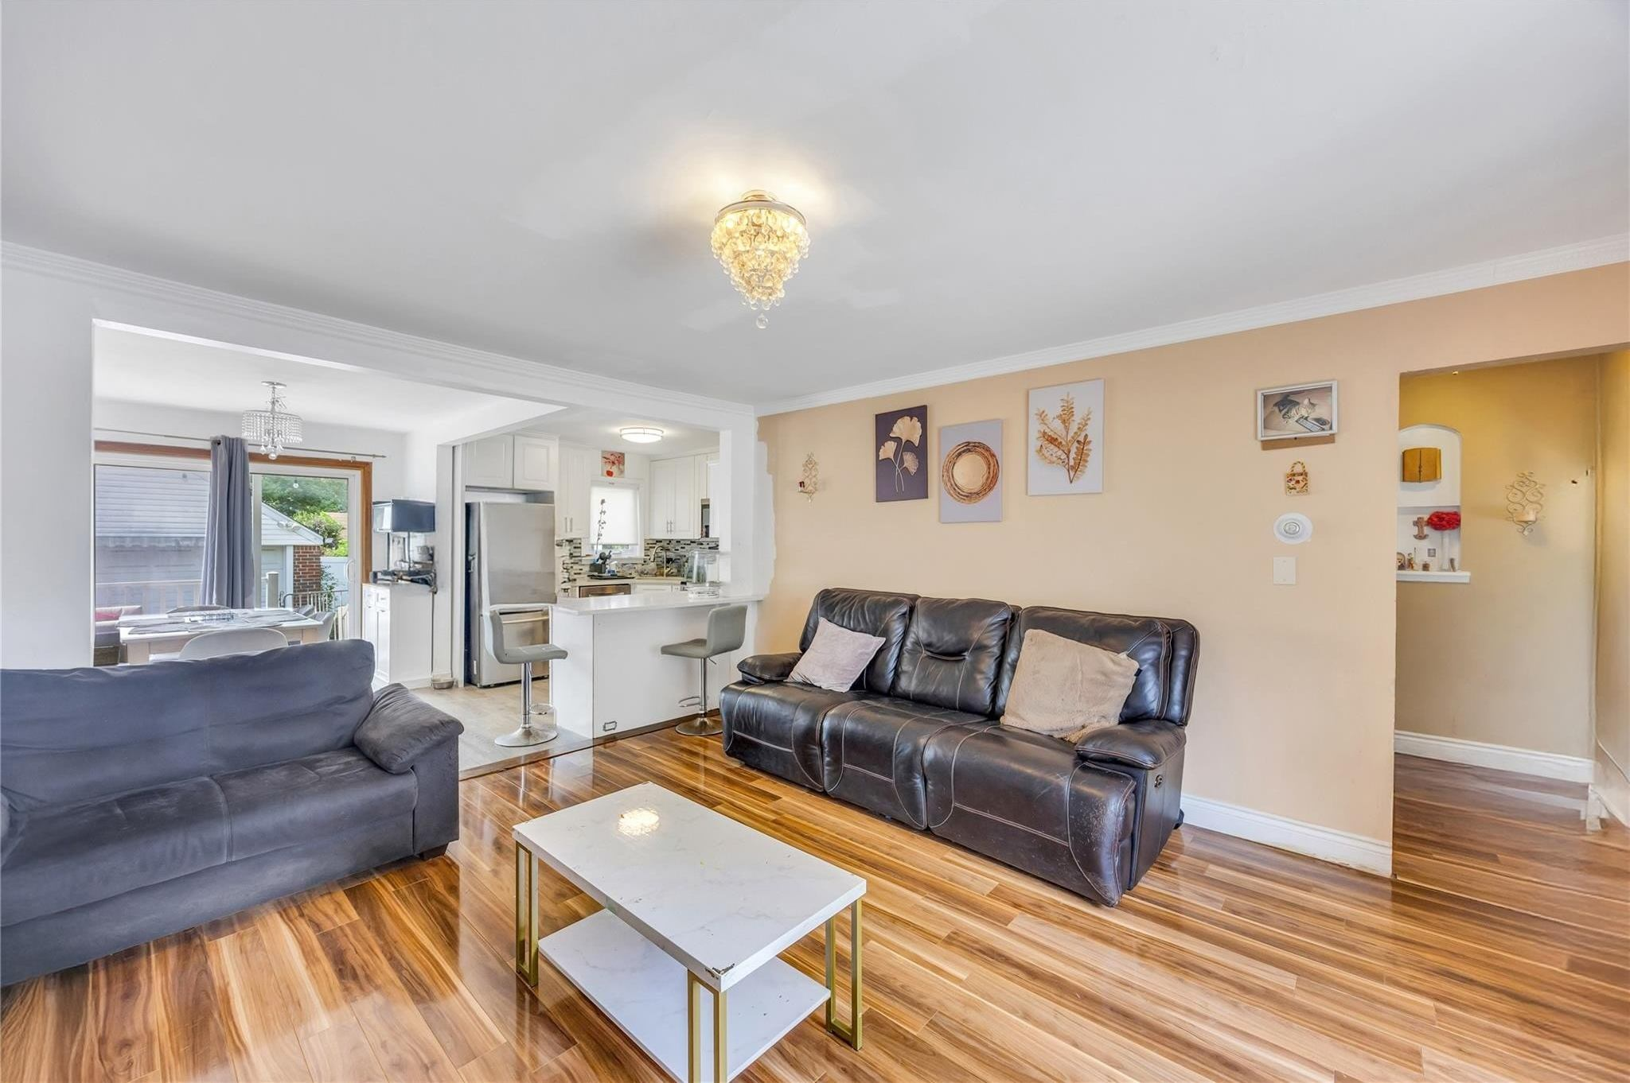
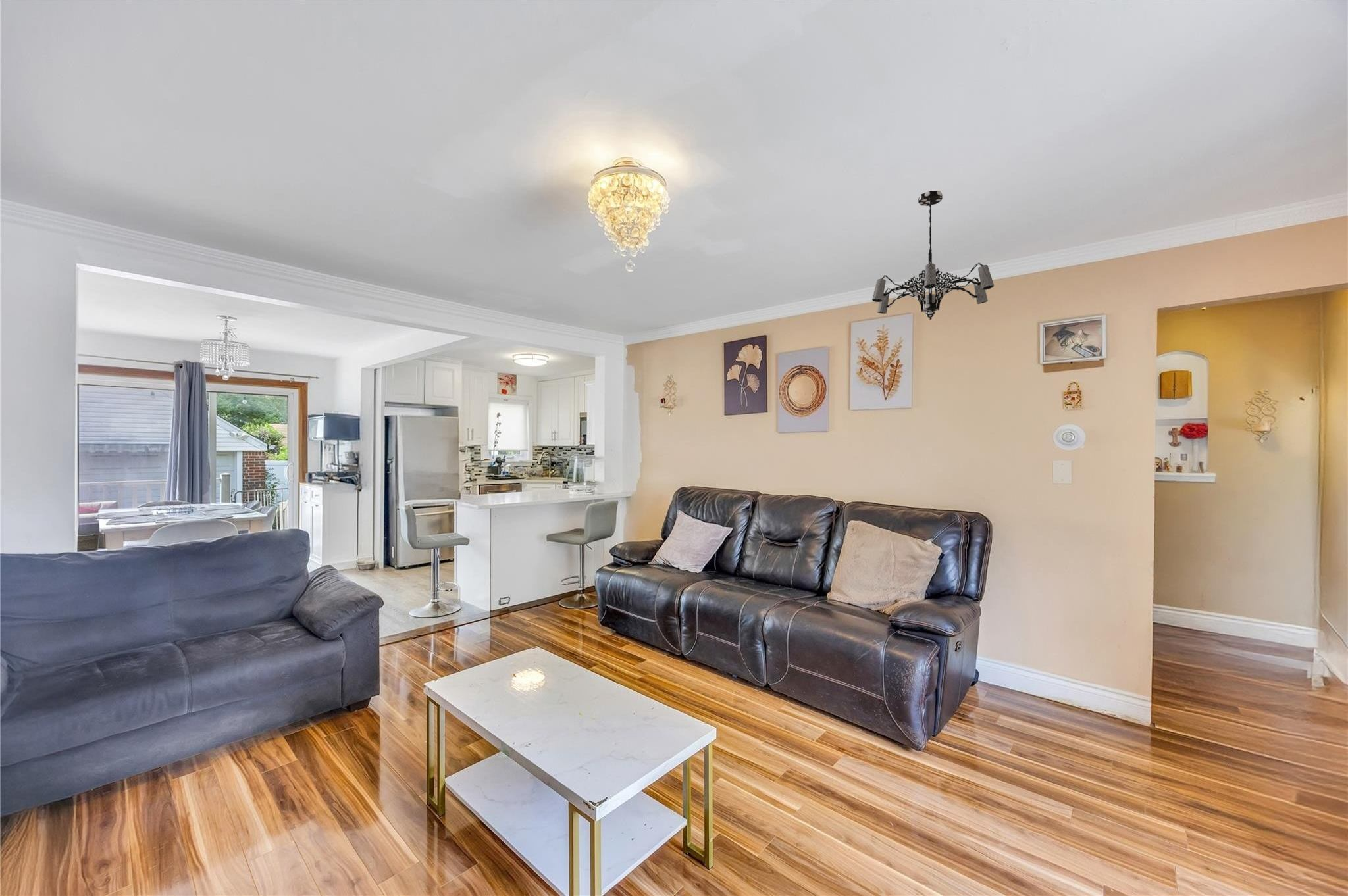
+ chandelier (930, 257)
